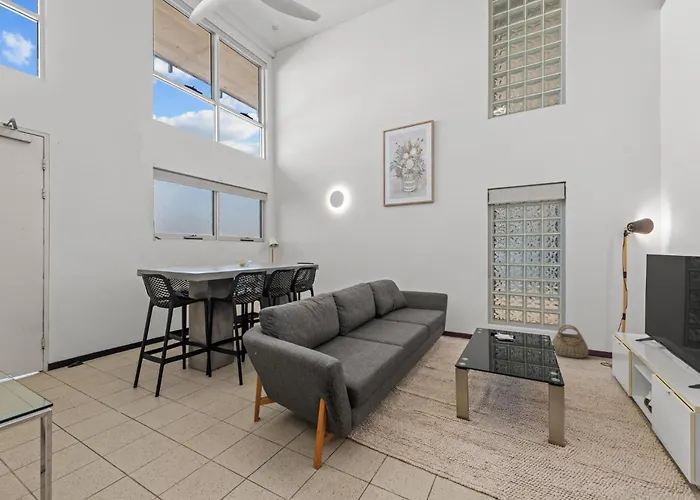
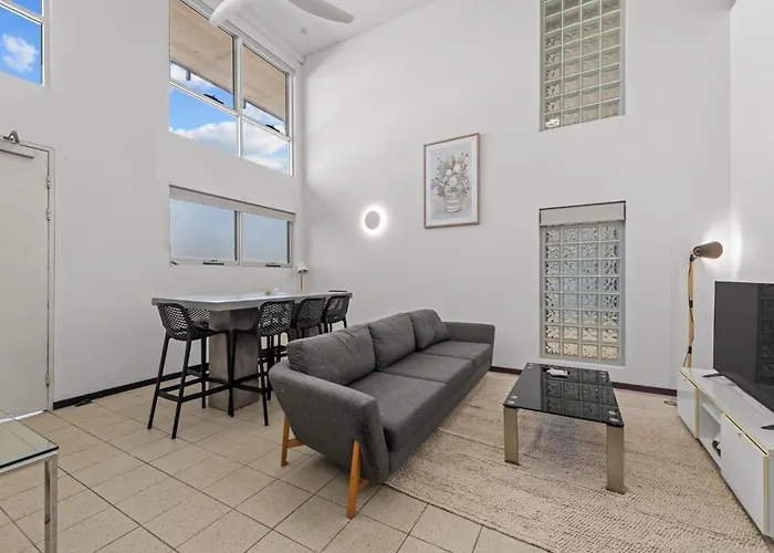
- basket (569, 340)
